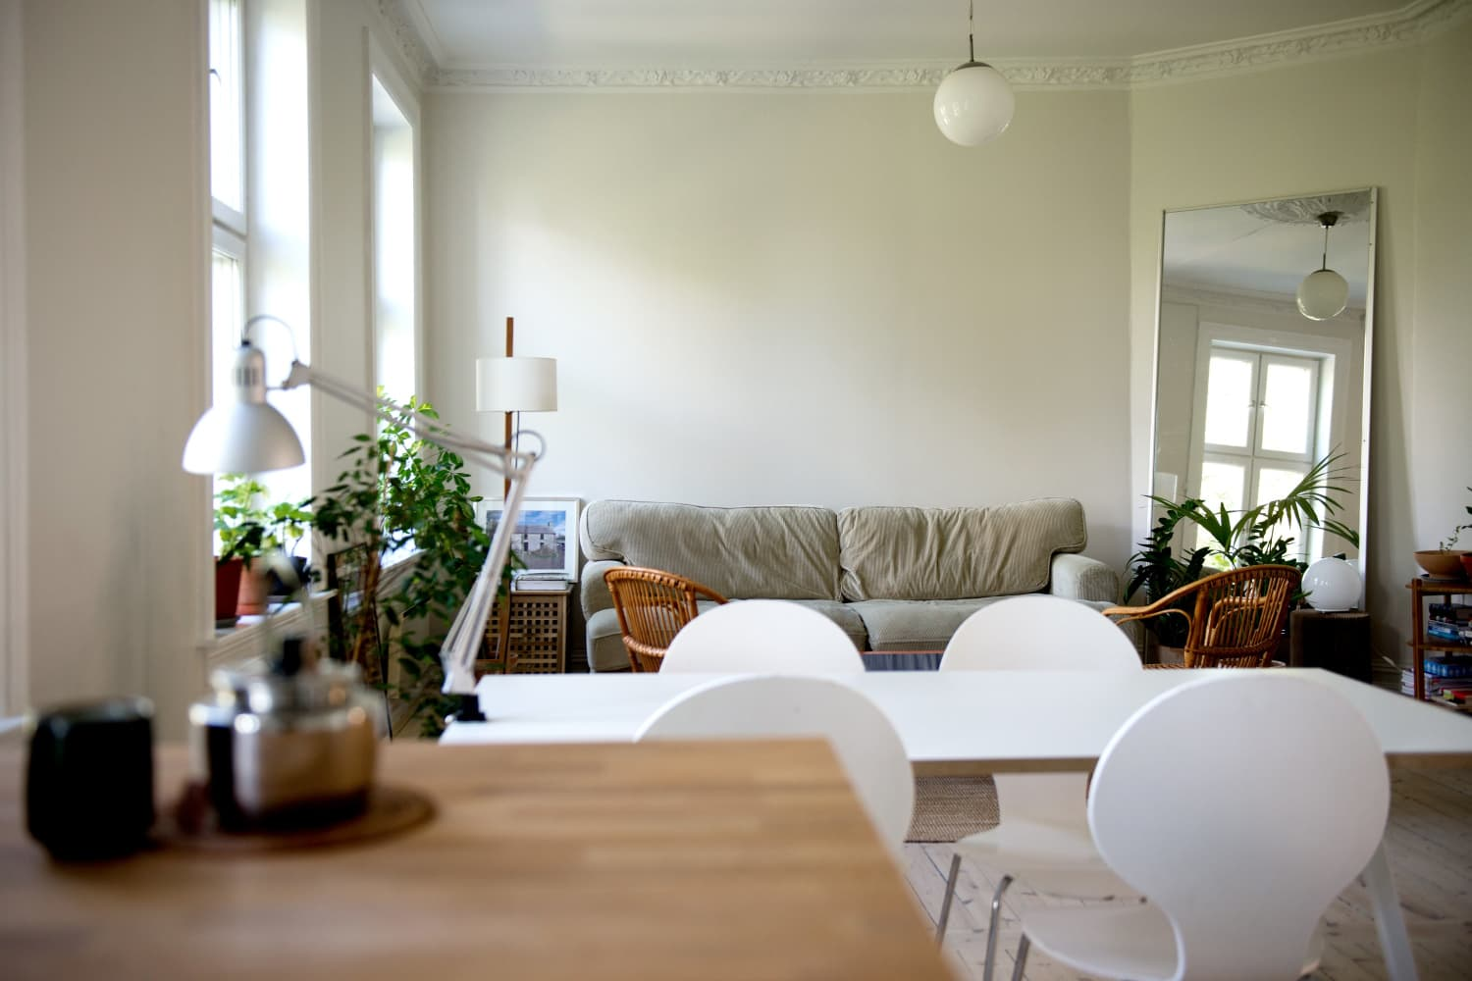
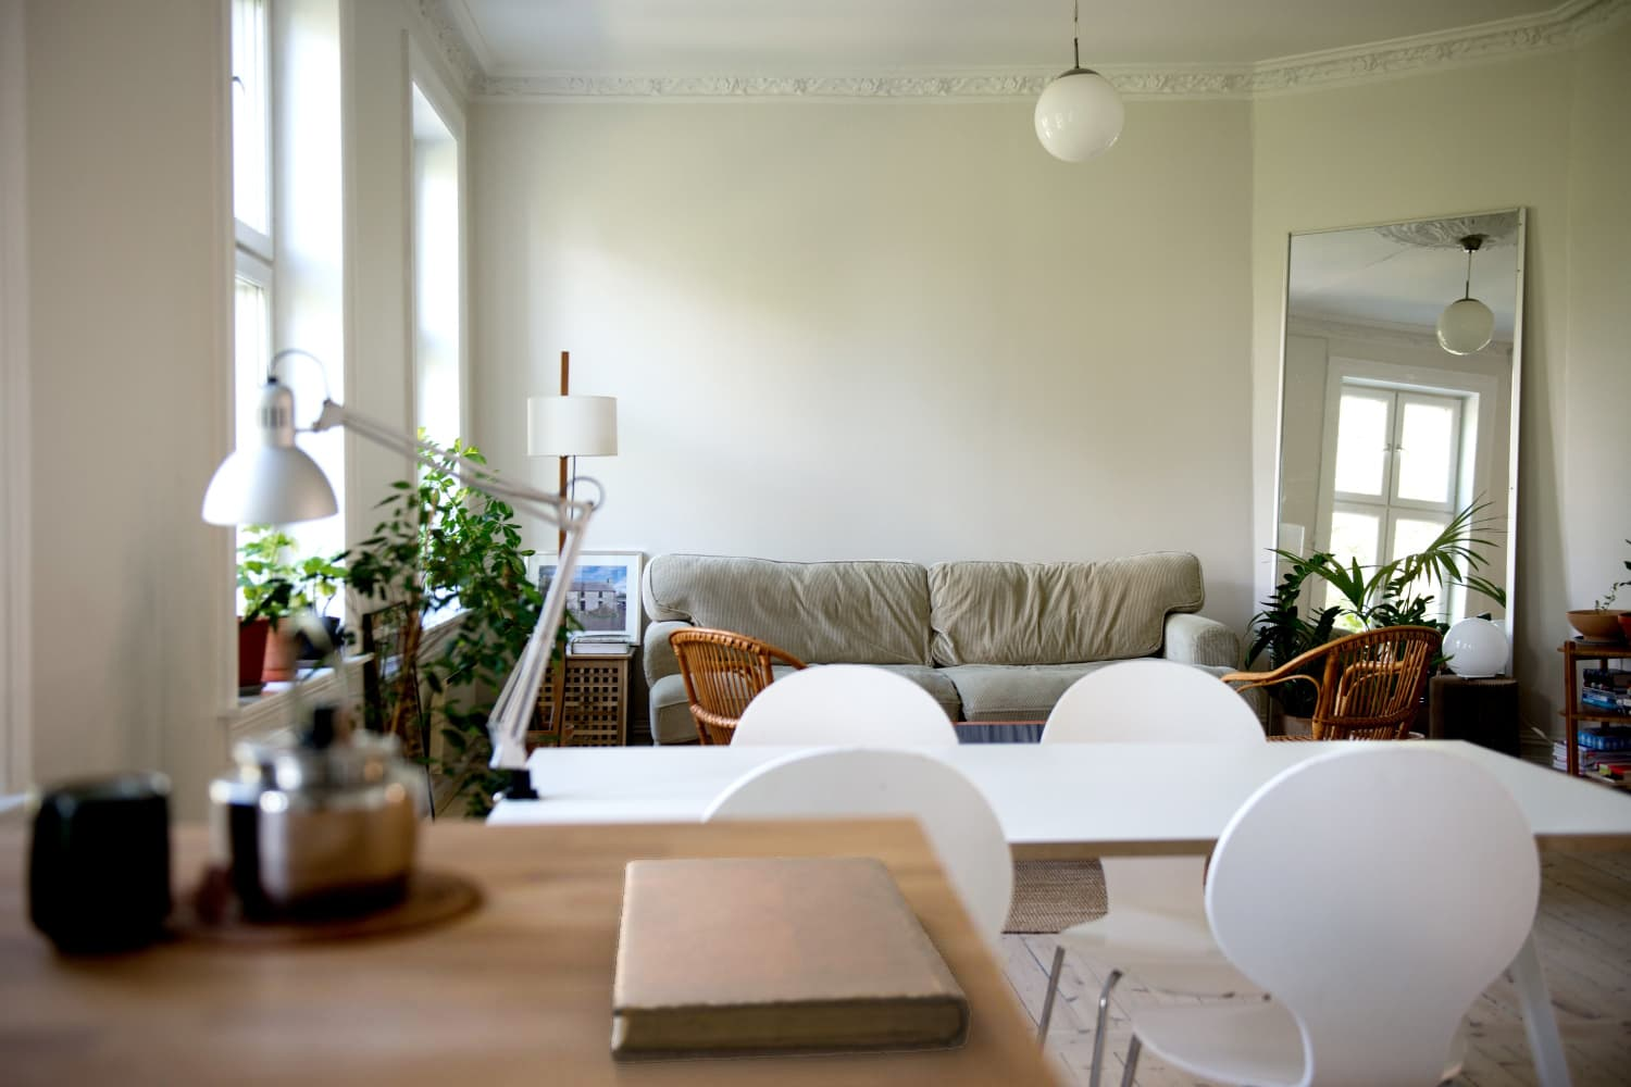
+ notebook (772, 939)
